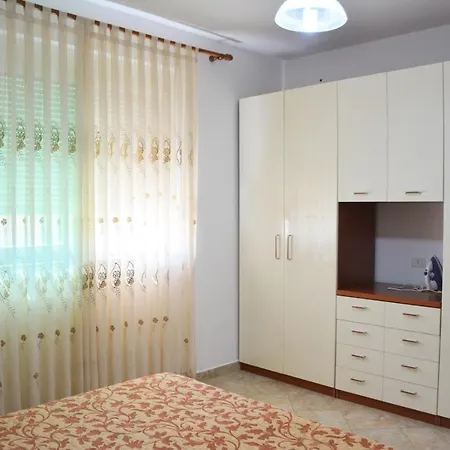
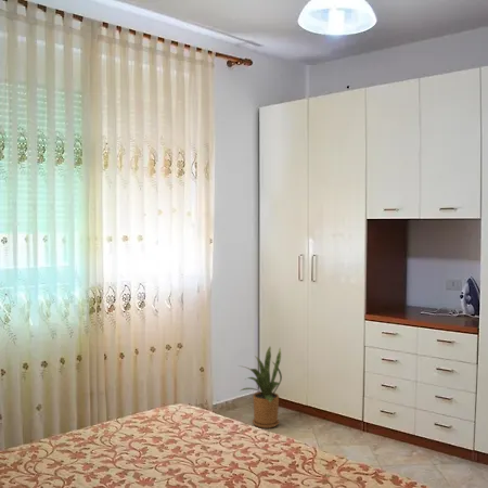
+ house plant (261, 387)
